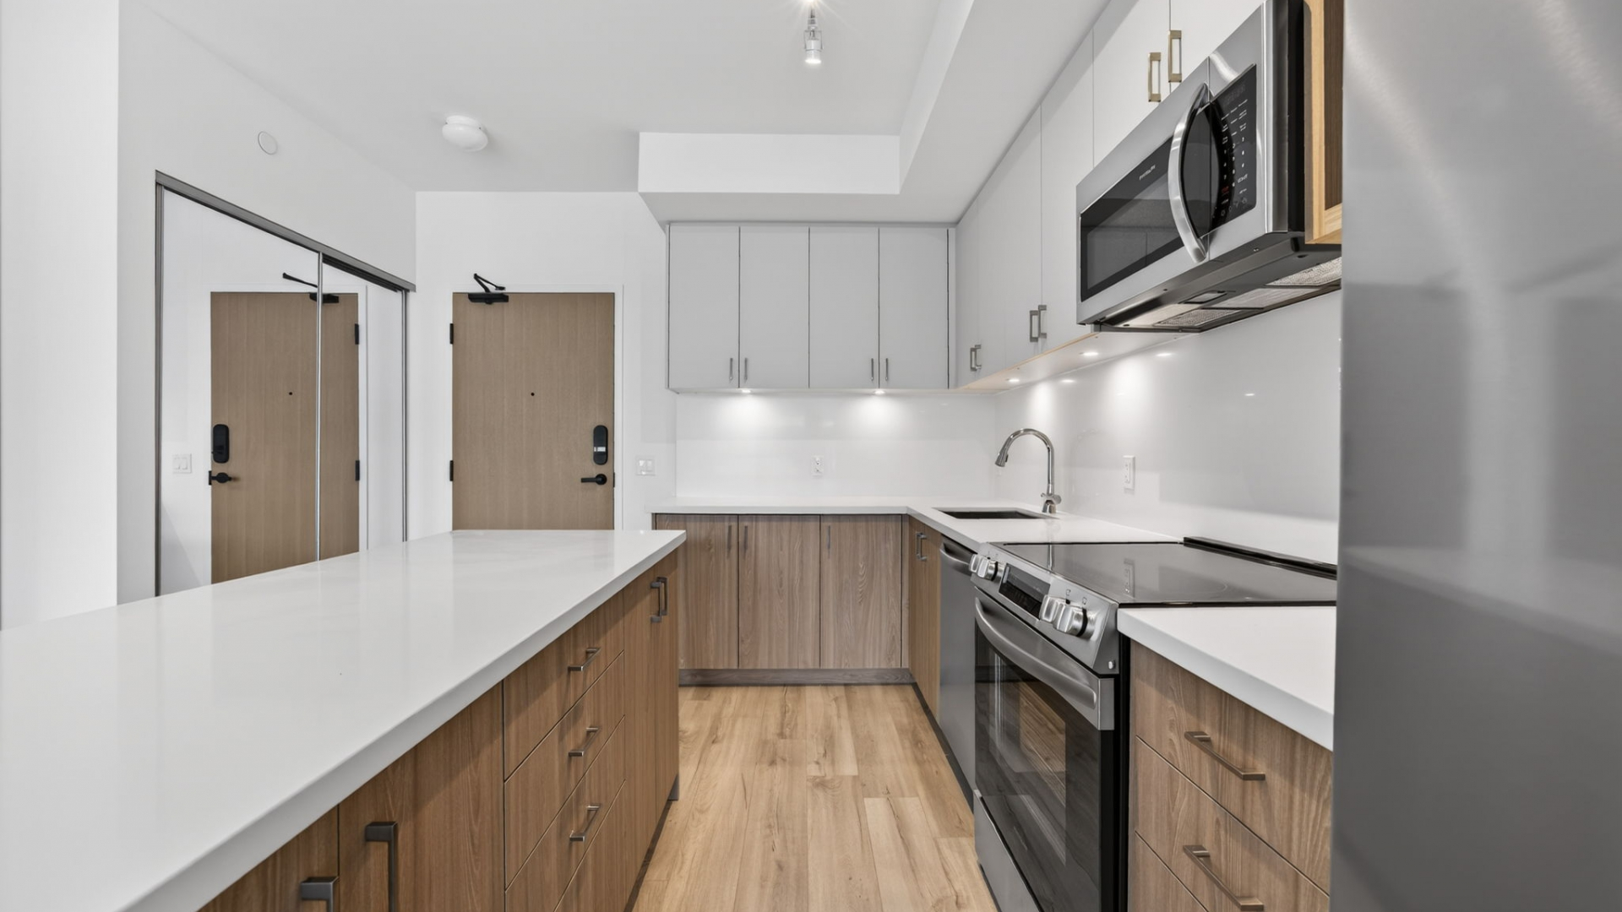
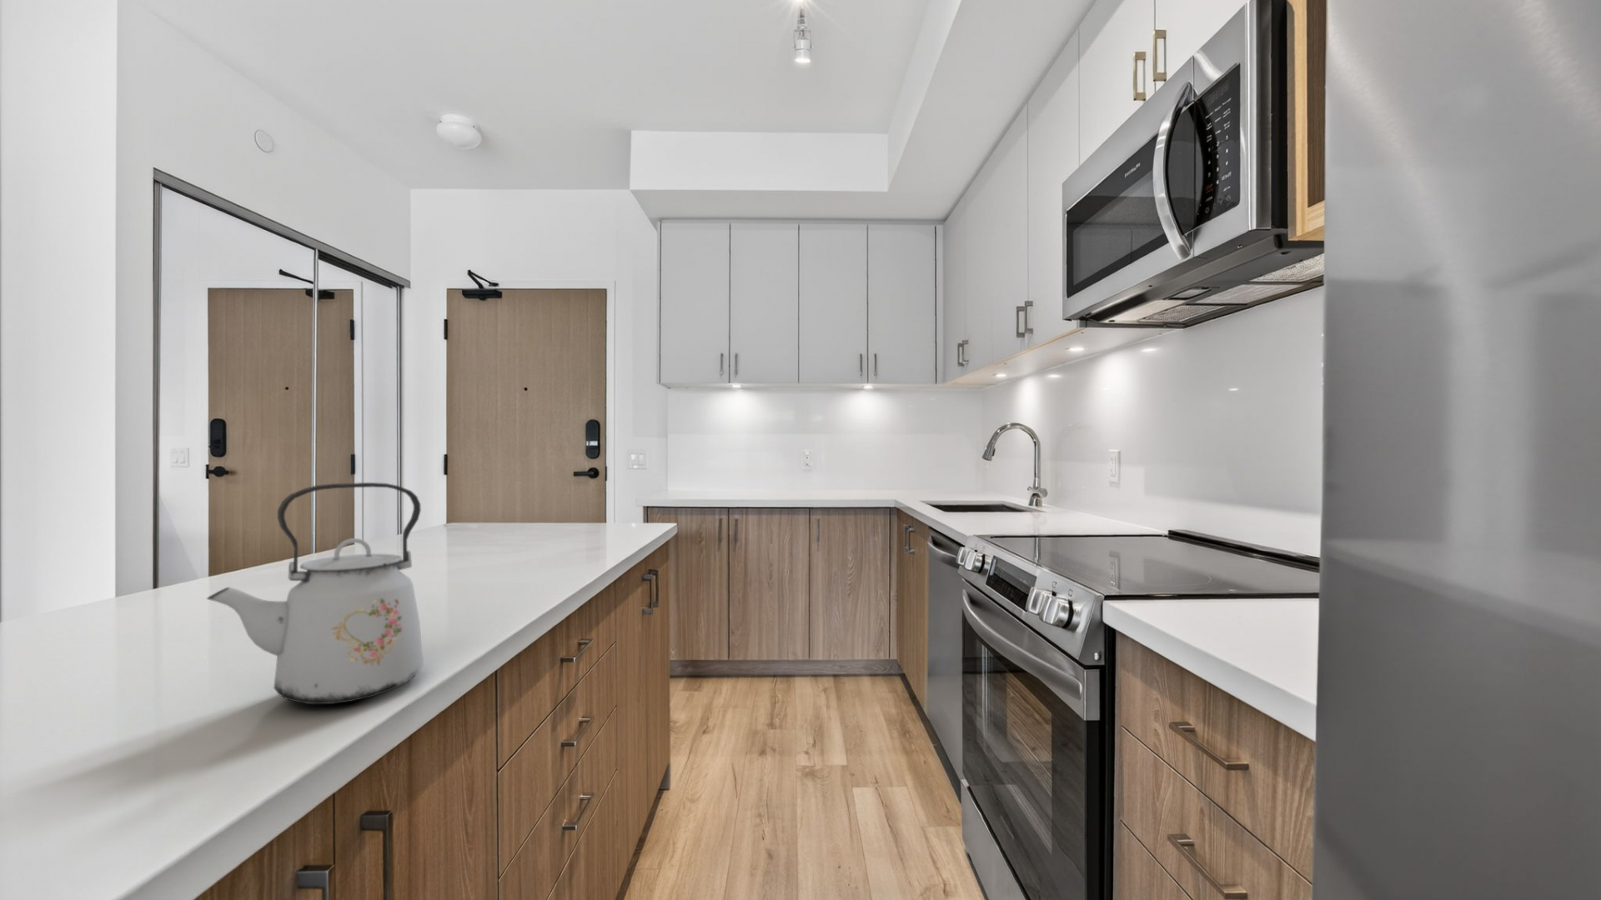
+ kettle (324, 589)
